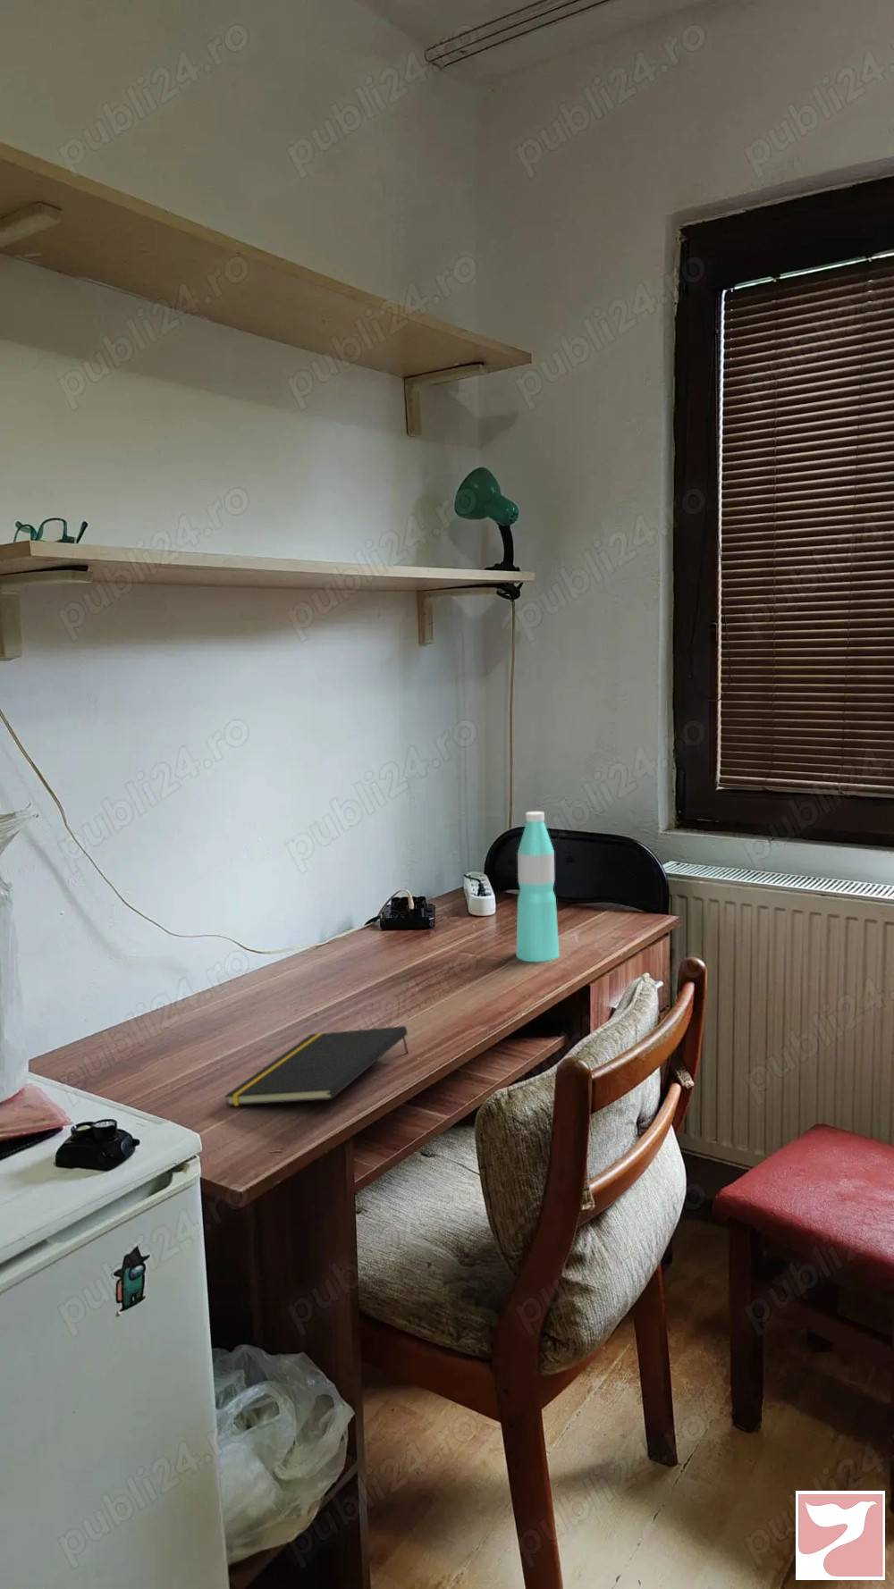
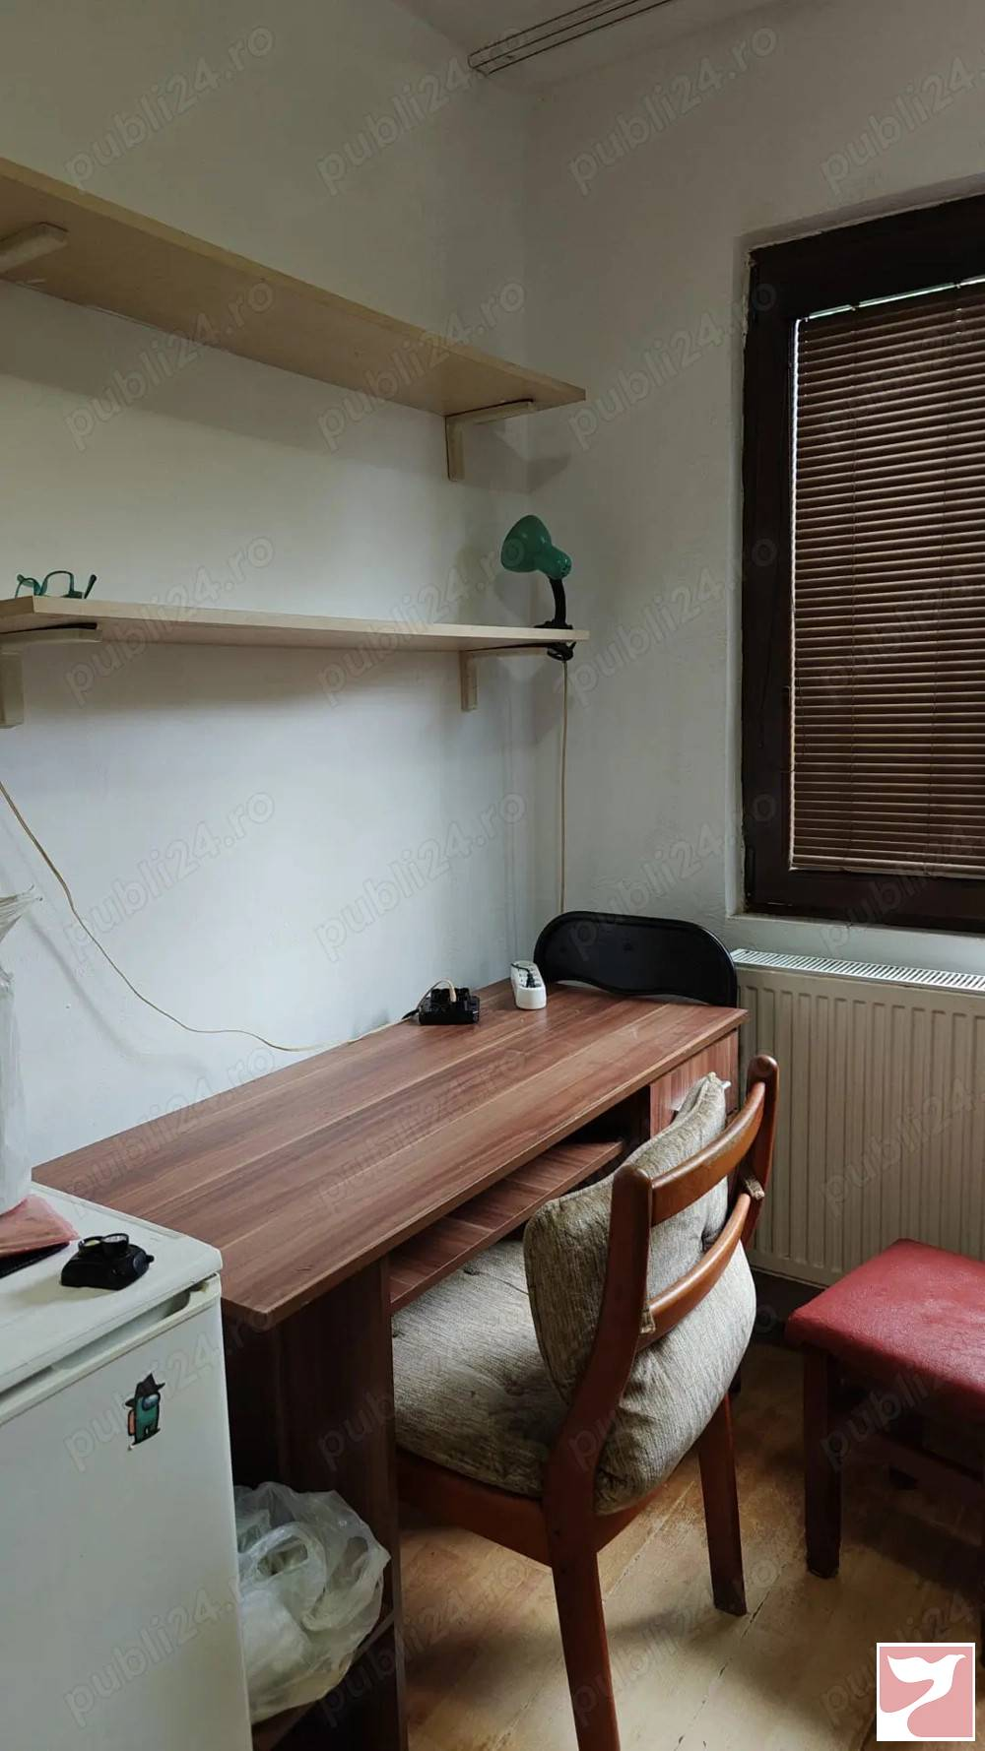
- water bottle (536, 885)
- notepad (320, 1063)
